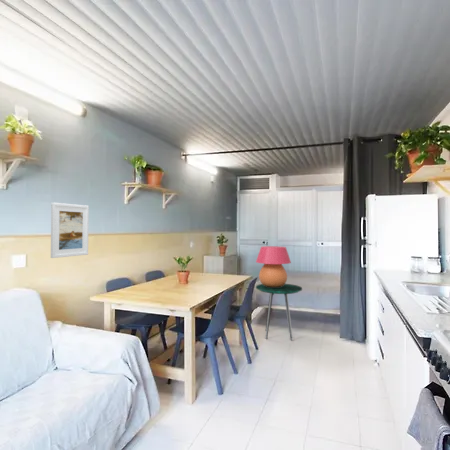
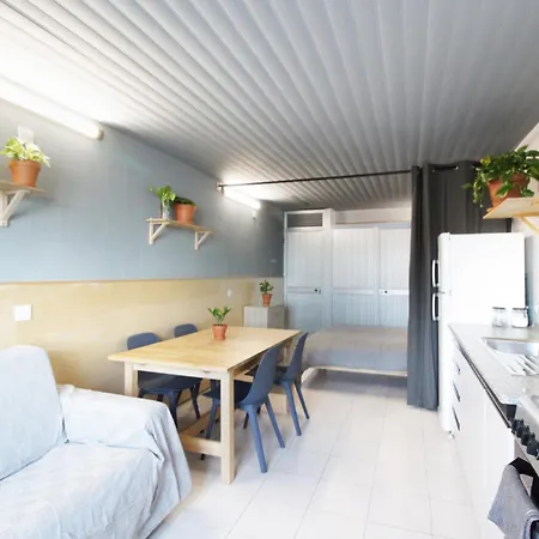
- side table (286, 310)
- table lamp (273, 266)
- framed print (70, 230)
